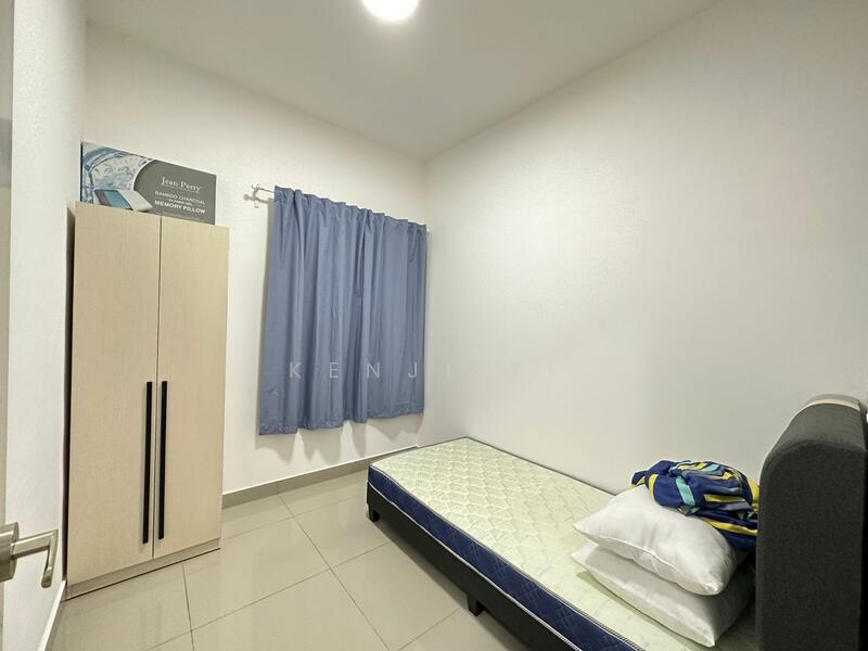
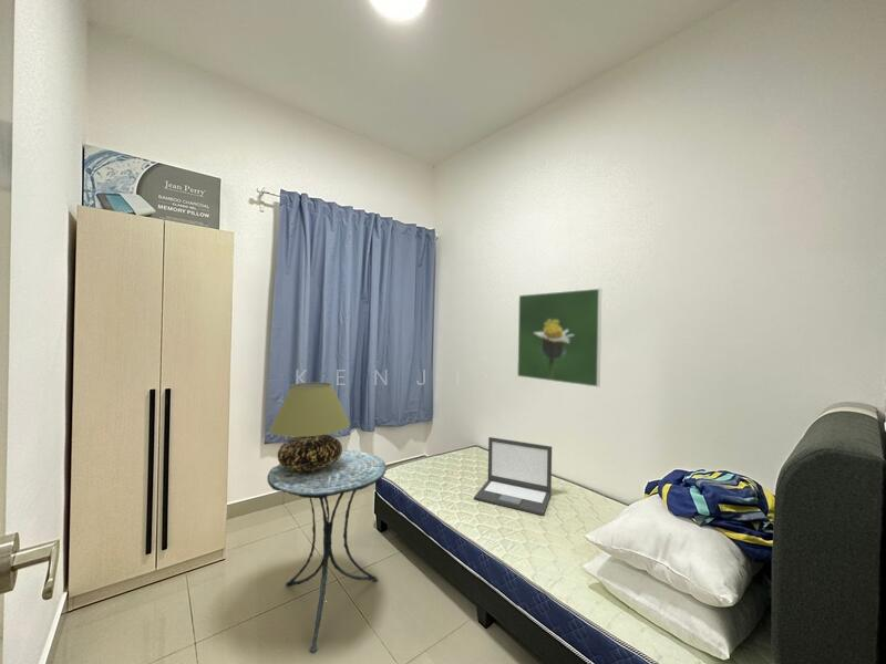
+ laptop (513, 471)
+ side table (328, 533)
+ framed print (555, 336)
+ table lamp (311, 424)
